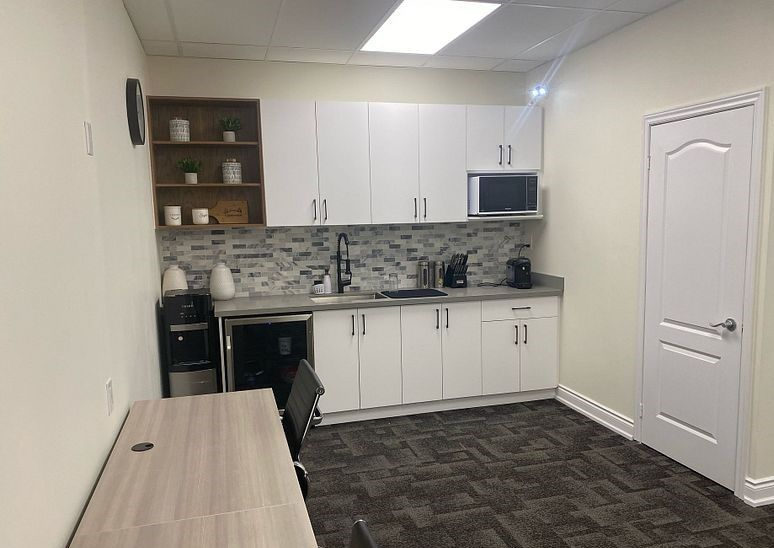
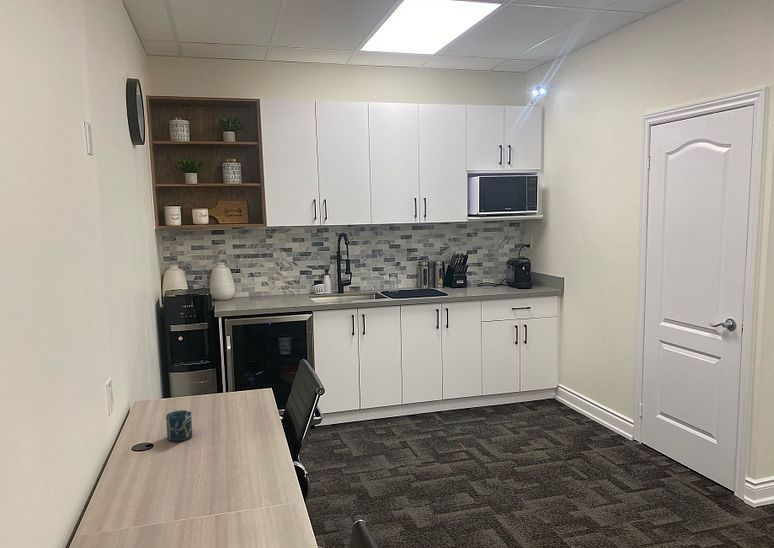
+ cup (178, 427)
